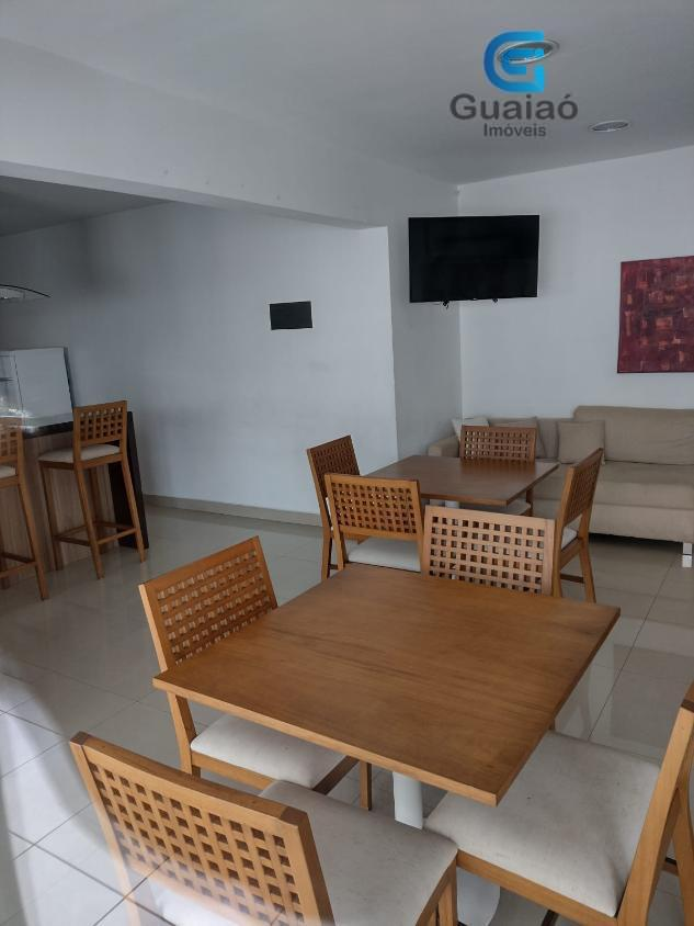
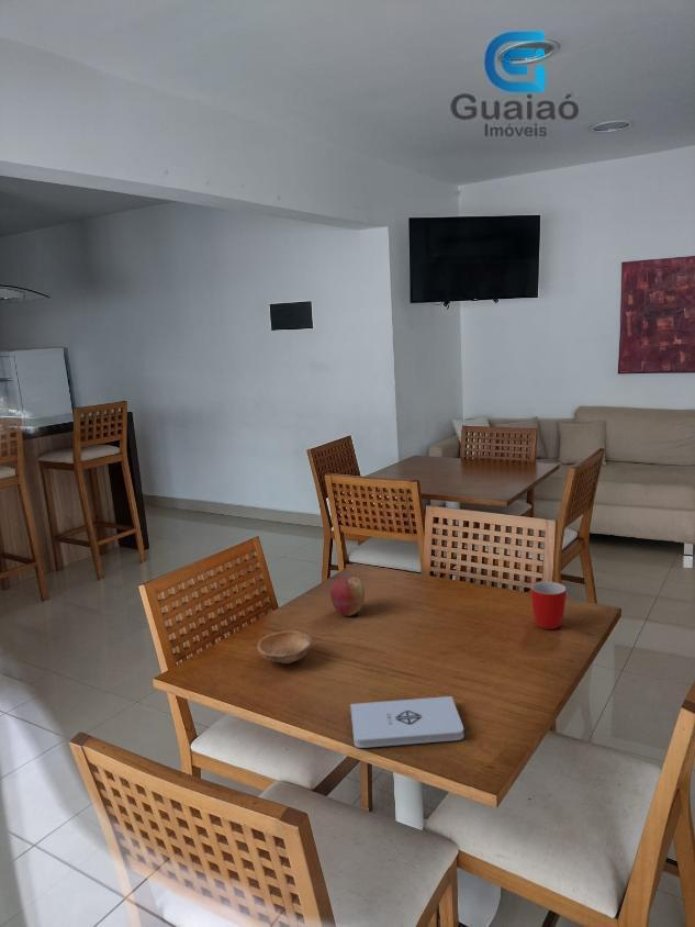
+ apple (347, 595)
+ bowl (284, 650)
+ mug (545, 603)
+ notepad (405, 721)
